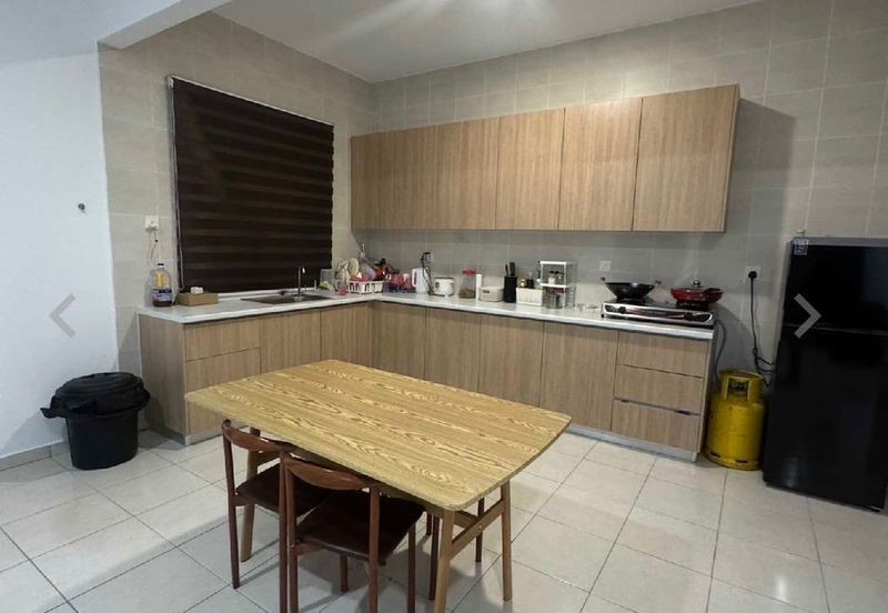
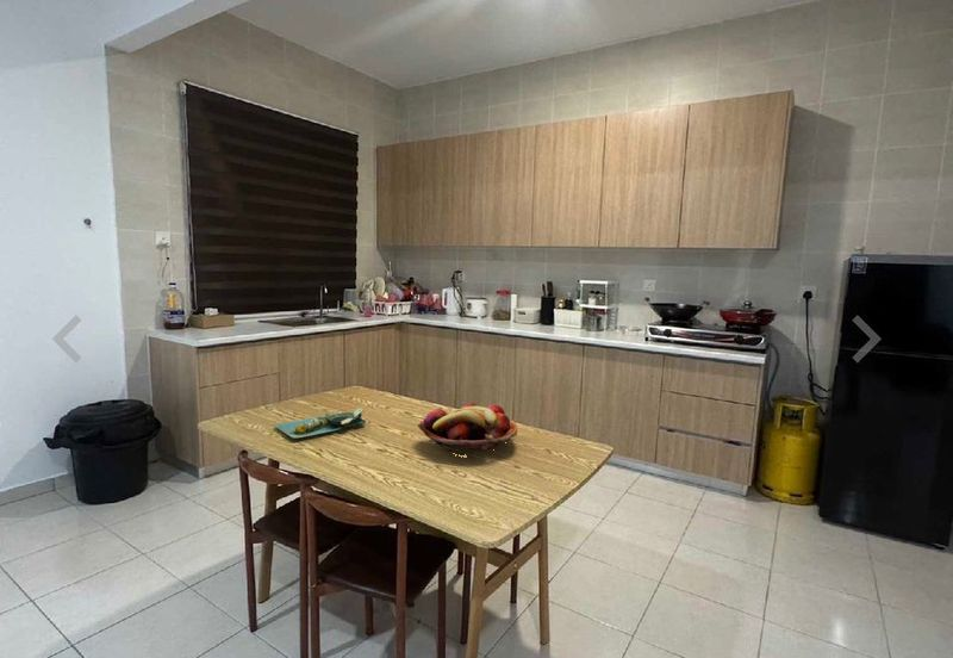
+ platter (325, 421)
+ fruit basket (471, 424)
